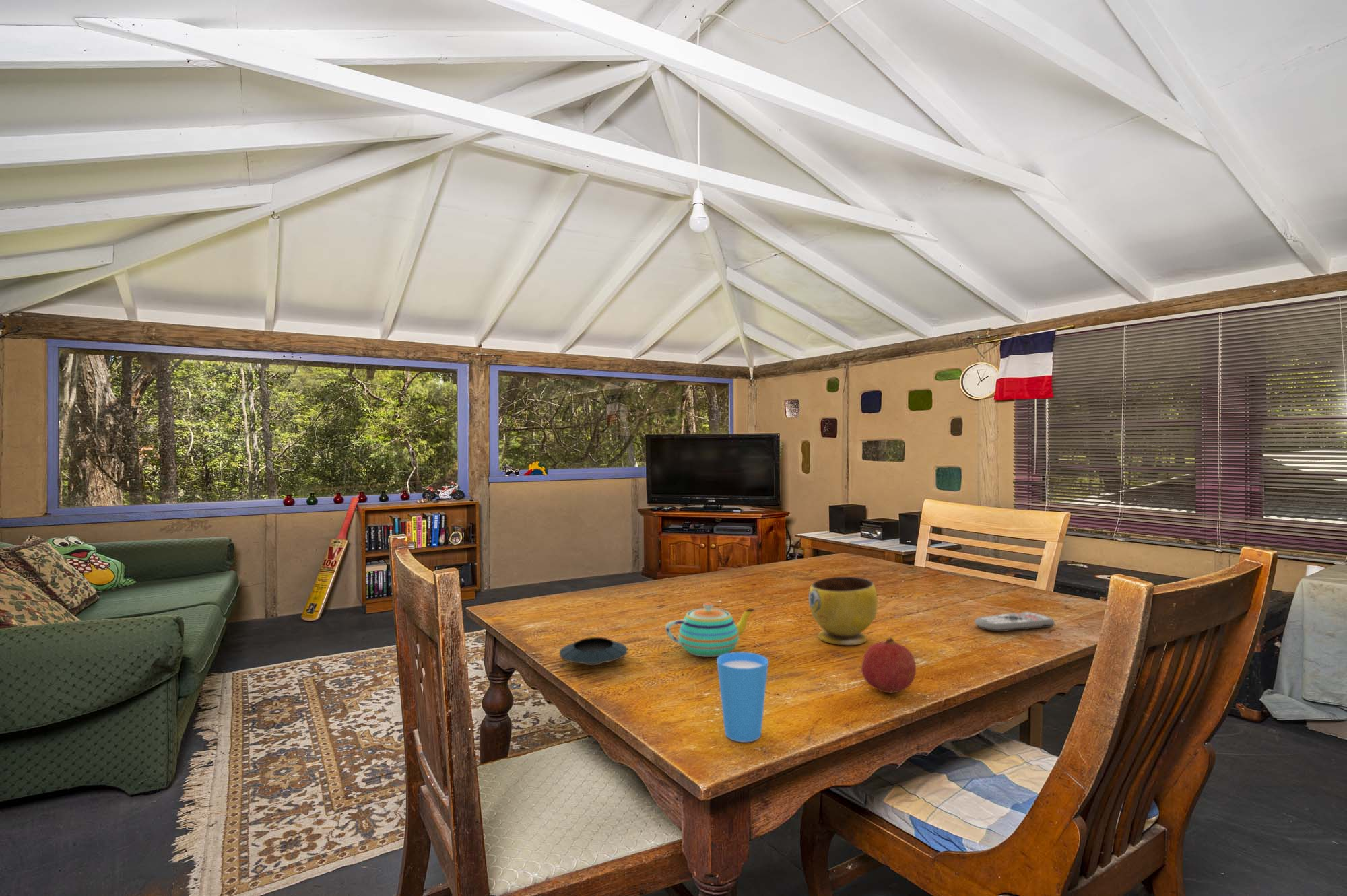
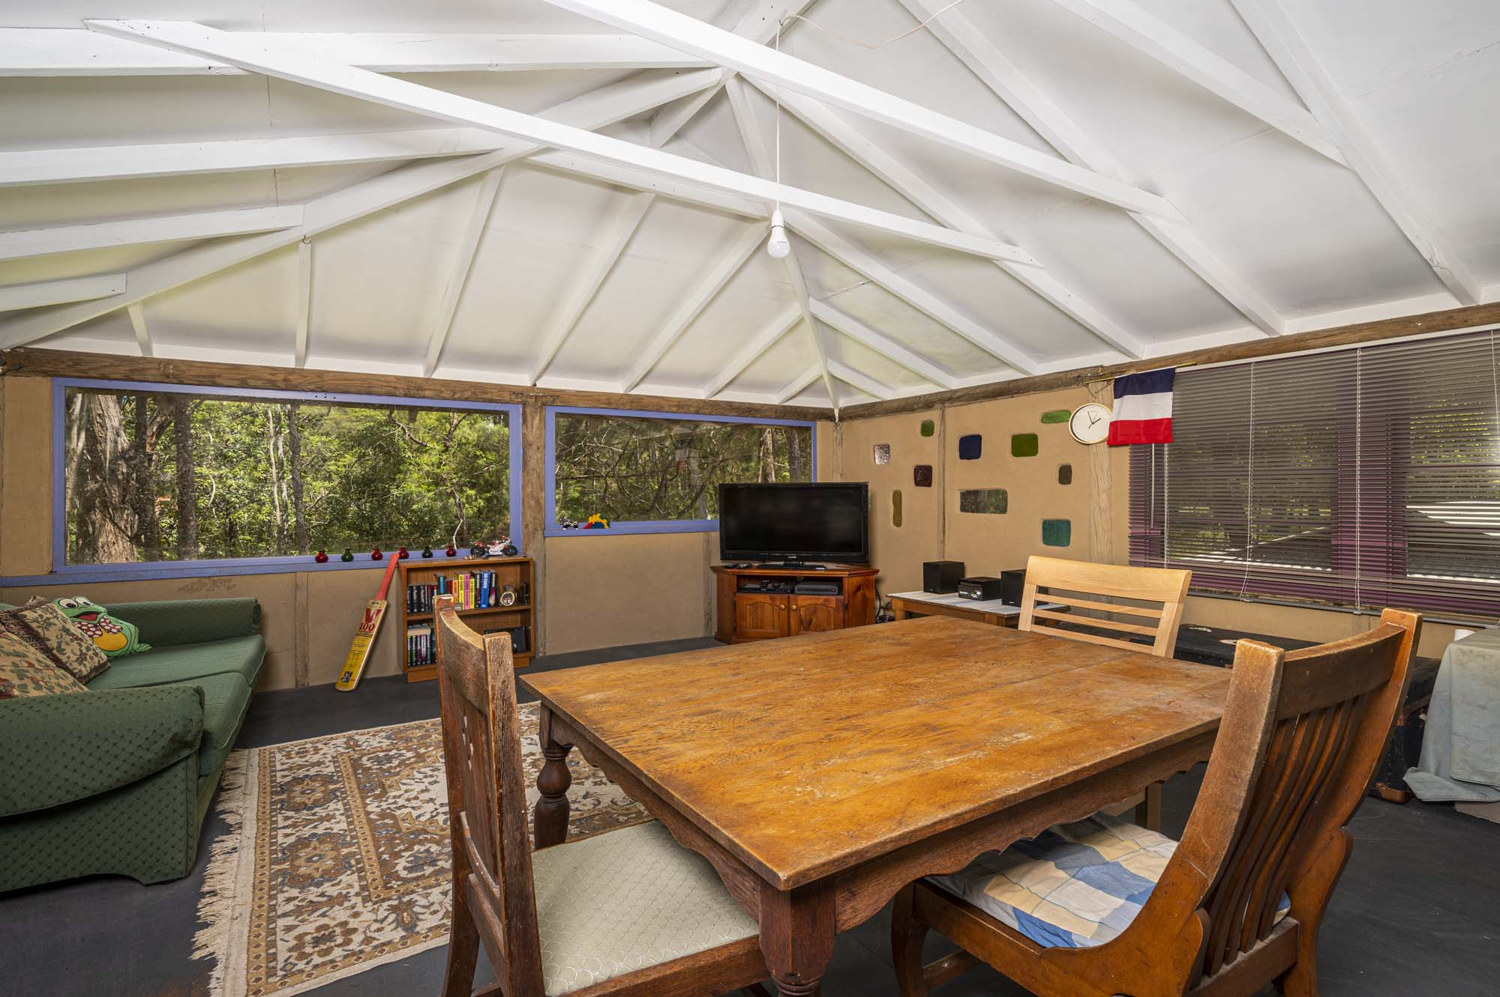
- fruit (888, 664)
- cup (743, 697)
- teapot (711, 627)
- saucer (593, 649)
- bowl (843, 609)
- remote control (1012, 622)
